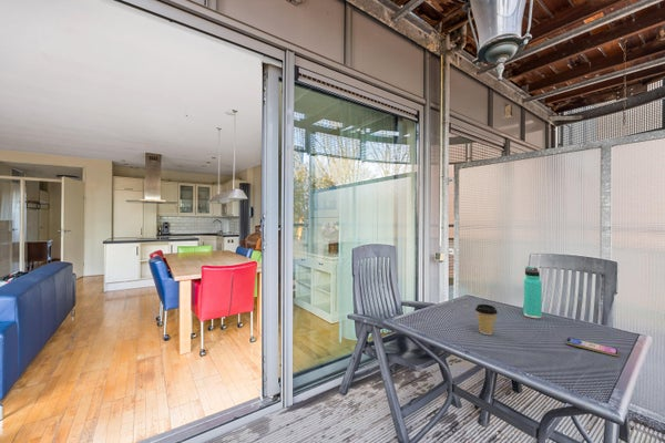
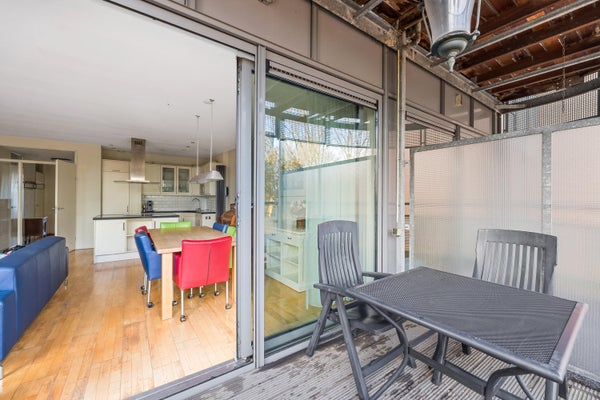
- coffee cup (485, 319)
- thermos bottle (532, 291)
- smartphone (591, 346)
